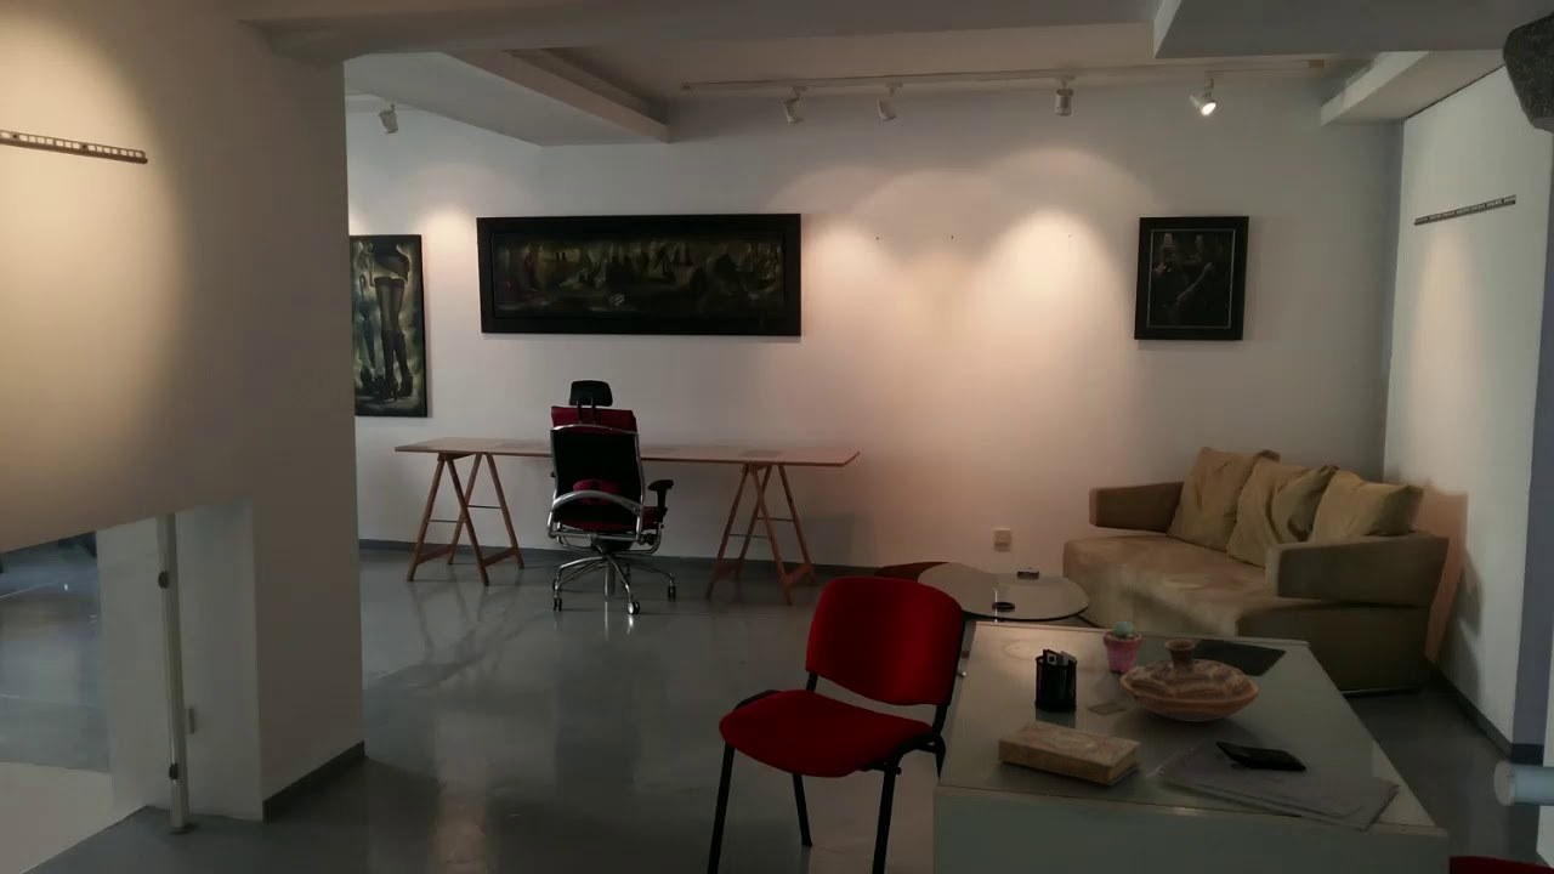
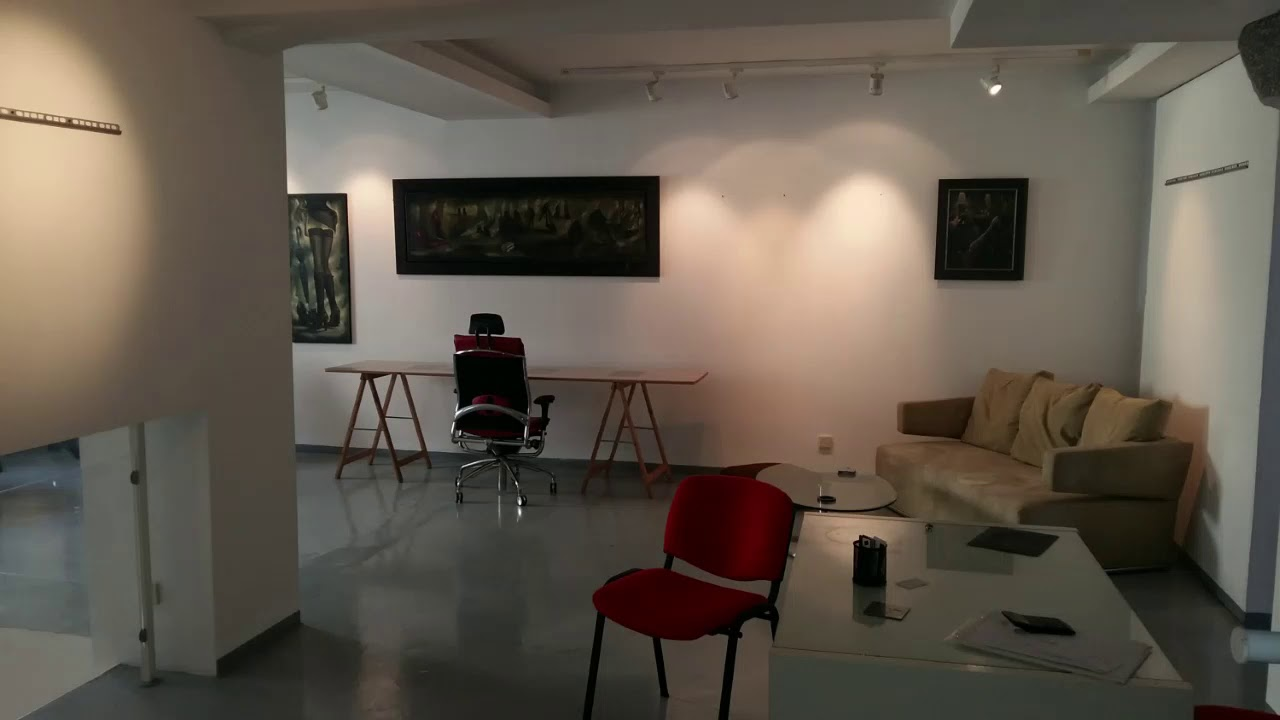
- book (1067, 750)
- decorative bowl (1187, 677)
- potted succulent (1122, 645)
